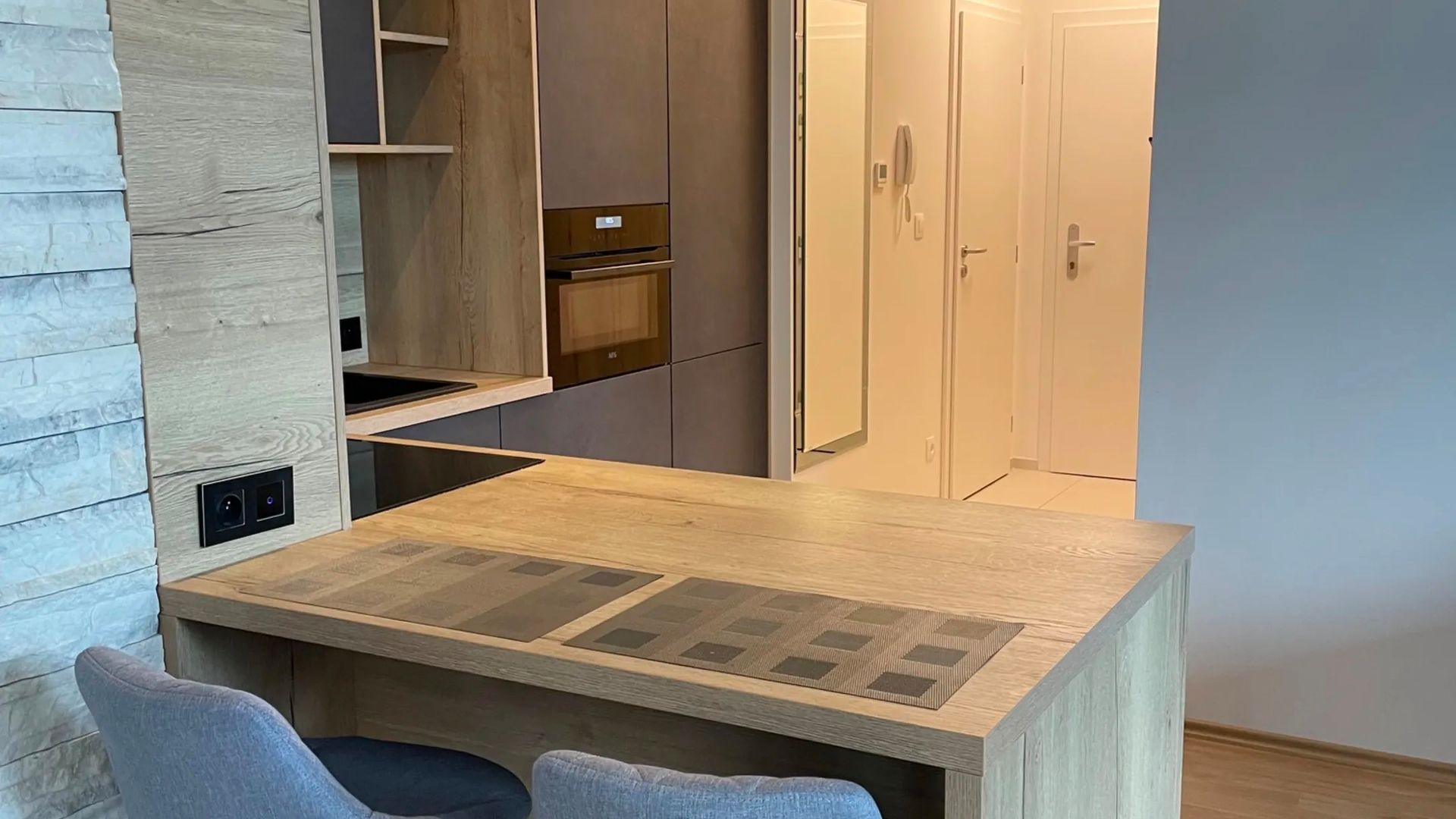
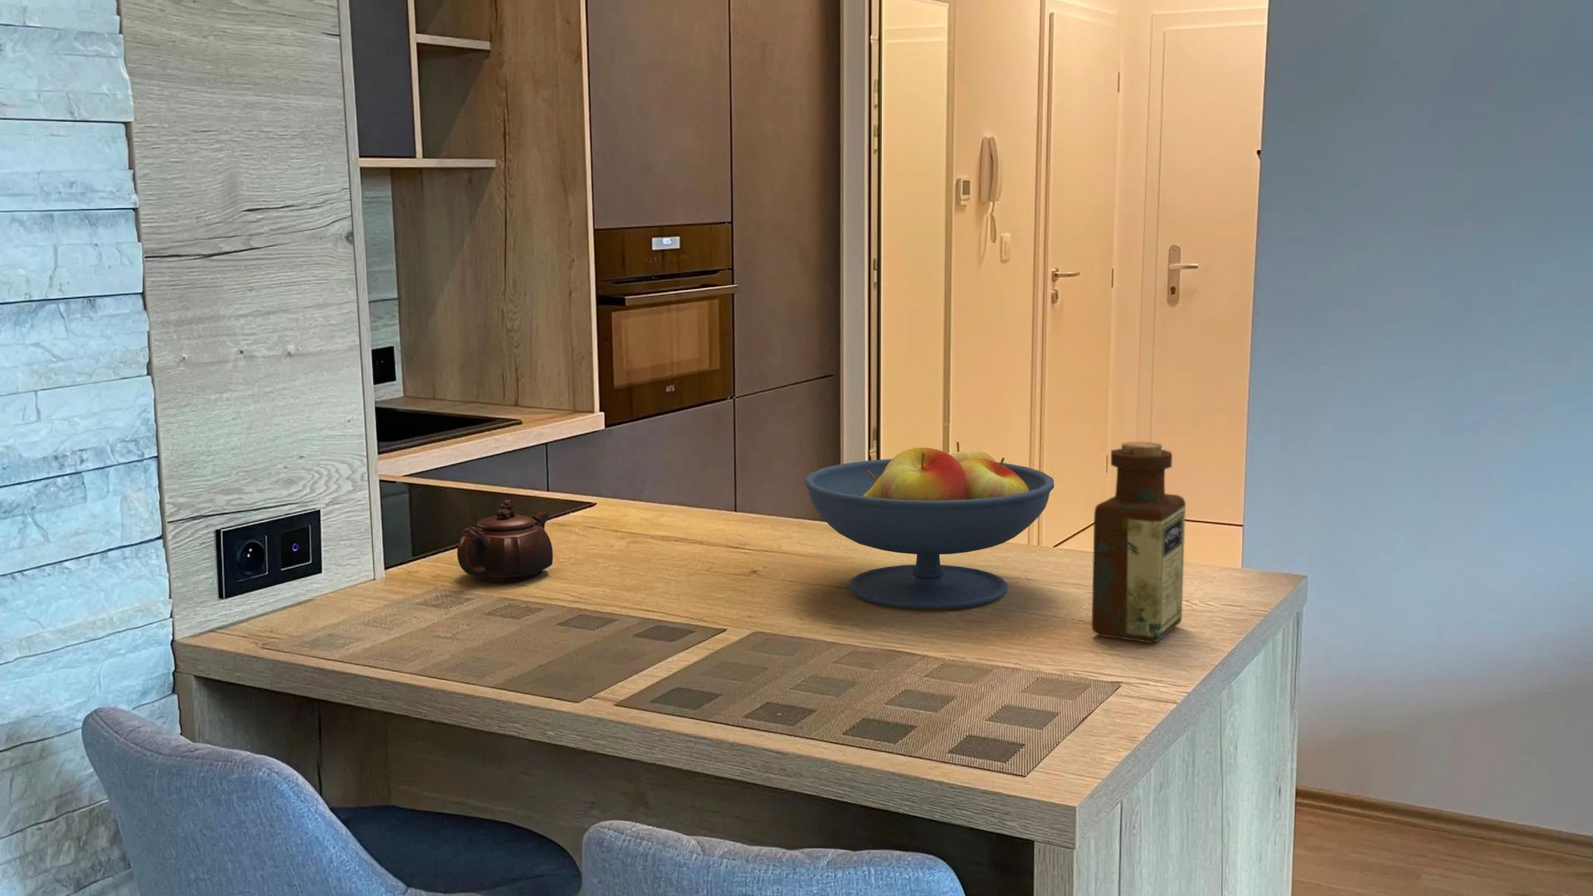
+ teapot (503, 537)
+ fruit bowl (928, 513)
+ bottle (1139, 537)
